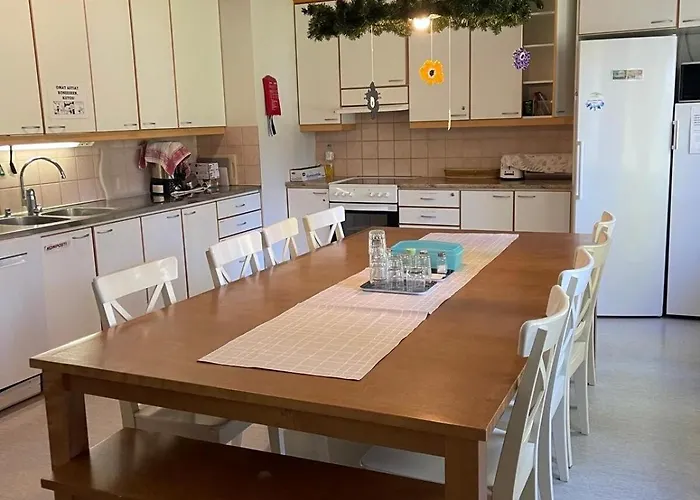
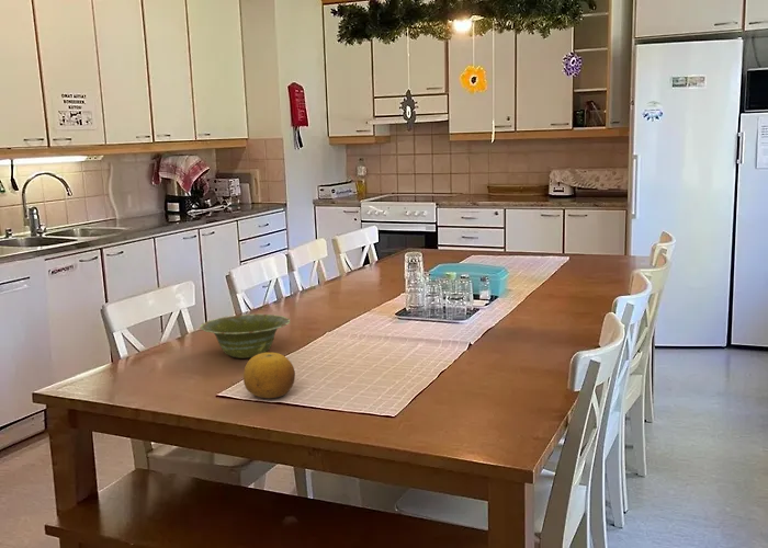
+ fruit (269, 375)
+ dish (246, 339)
